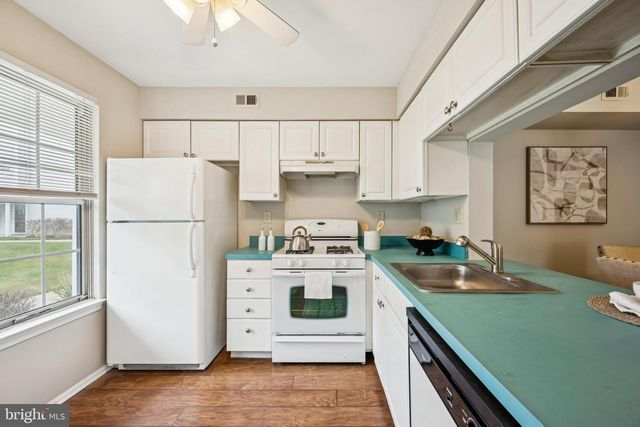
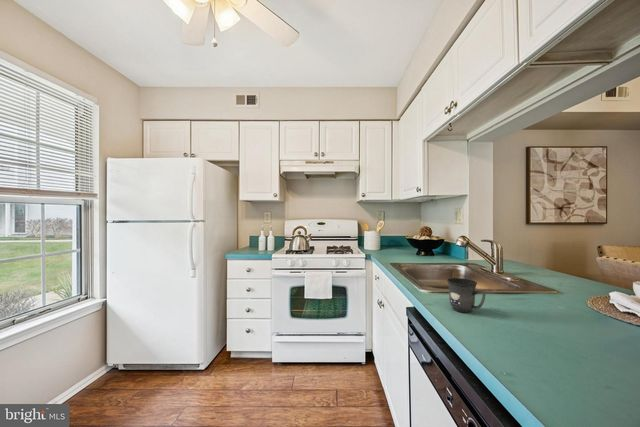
+ mug (466, 296)
